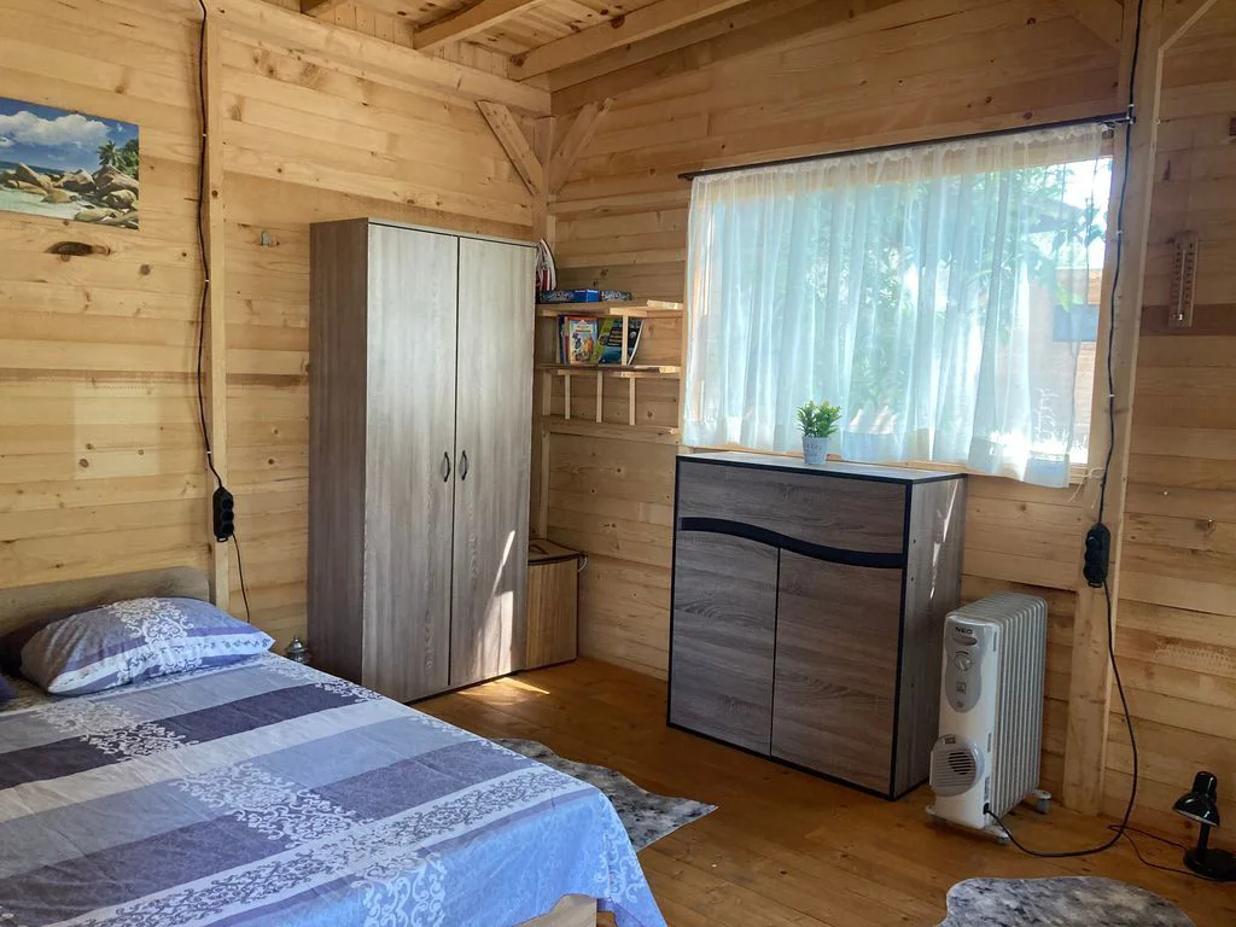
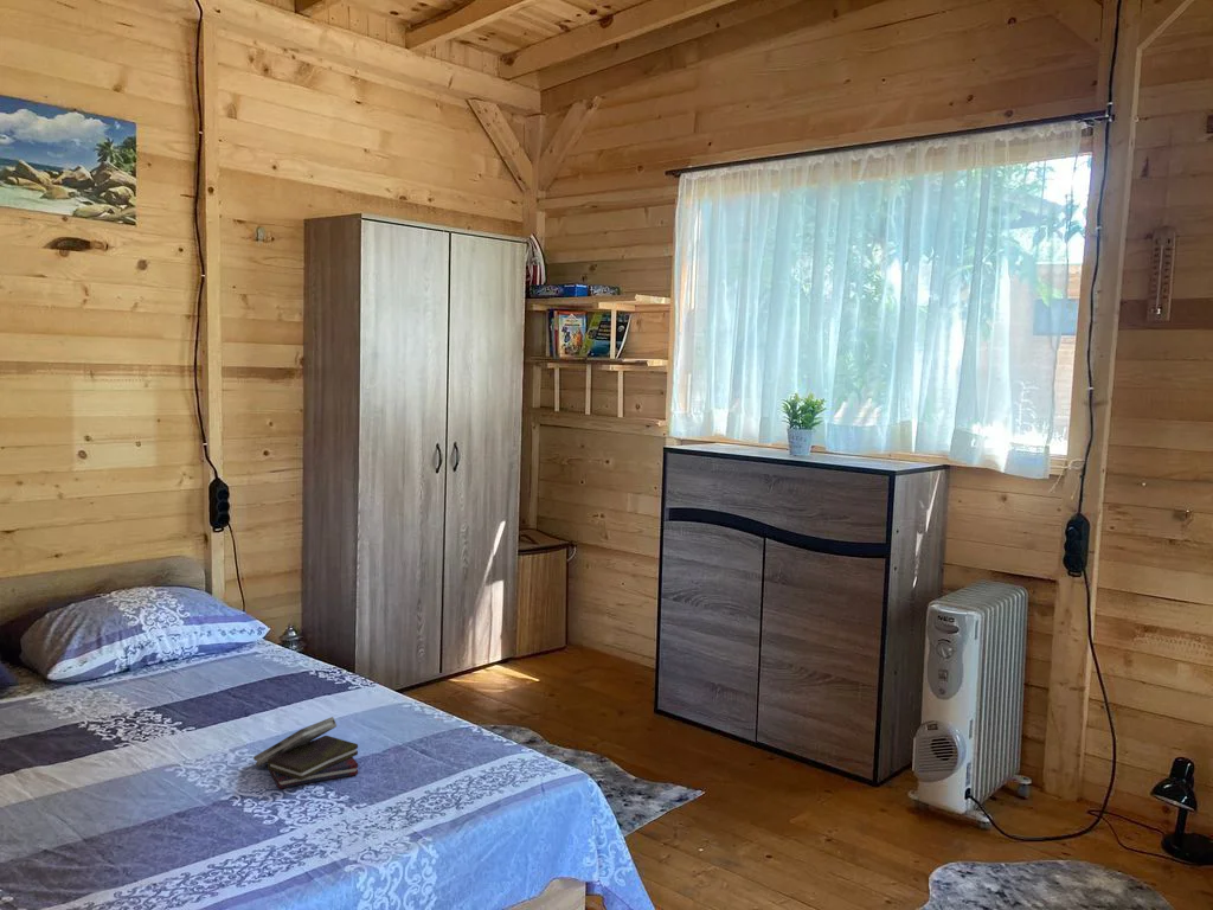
+ book (307, 744)
